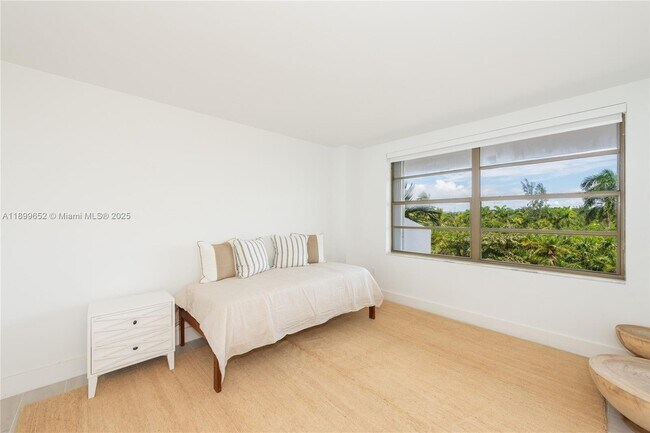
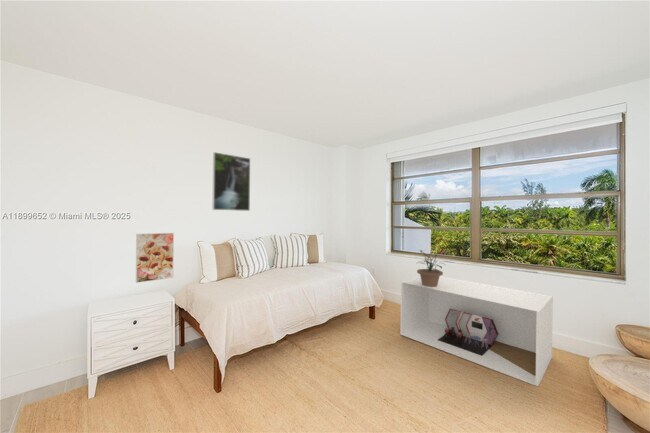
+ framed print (155, 256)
+ potted plant (431, 265)
+ storage bench (470, 316)
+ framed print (232, 182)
